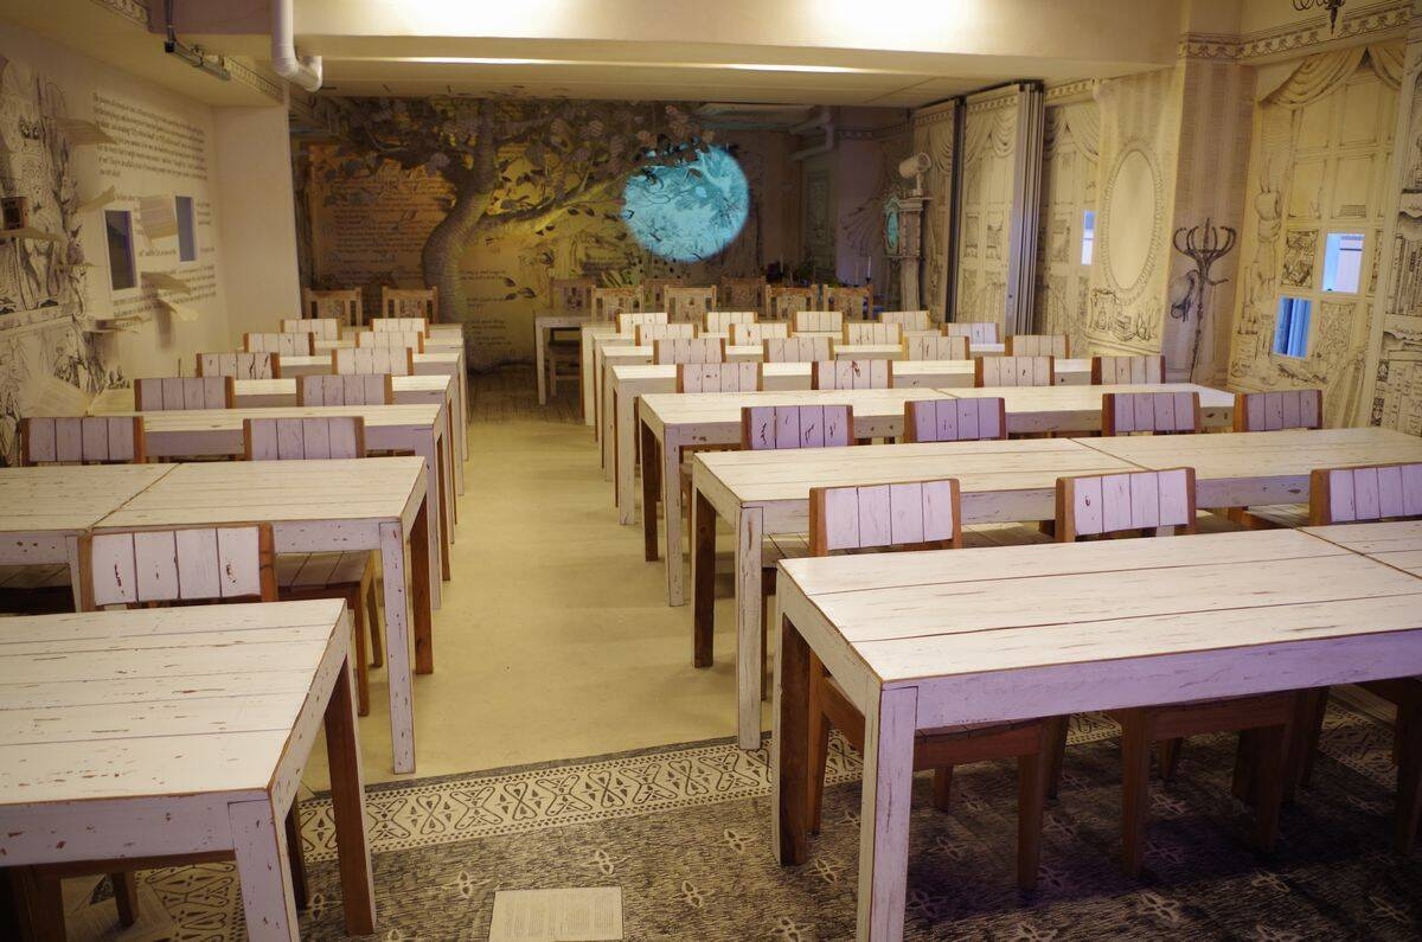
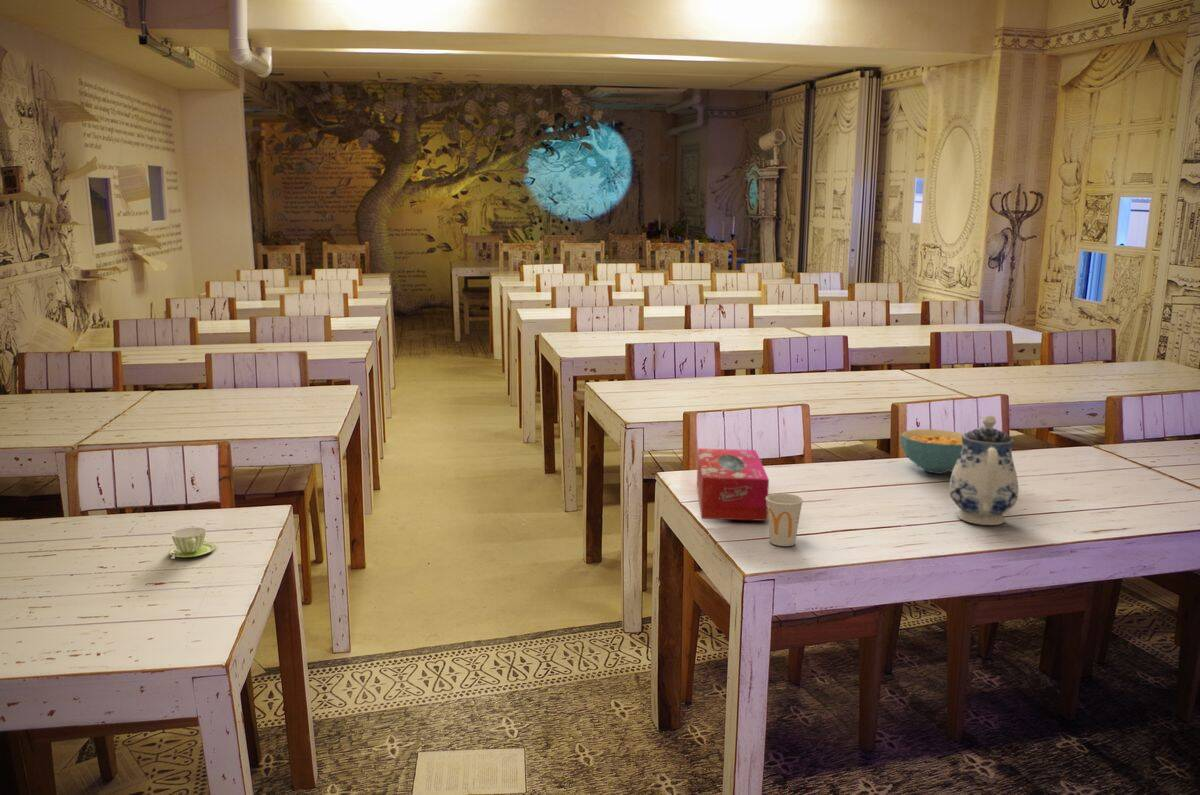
+ cup (783, 520)
+ tissue box (730, 482)
+ cereal bowl (936, 453)
+ cup (191, 541)
+ teapot (985, 467)
